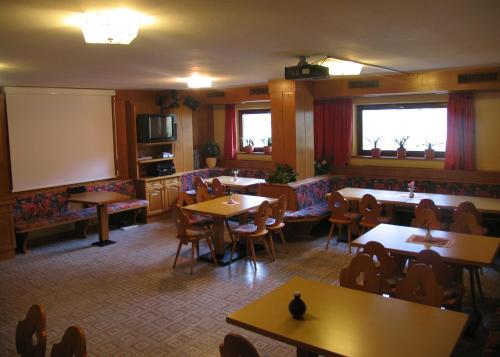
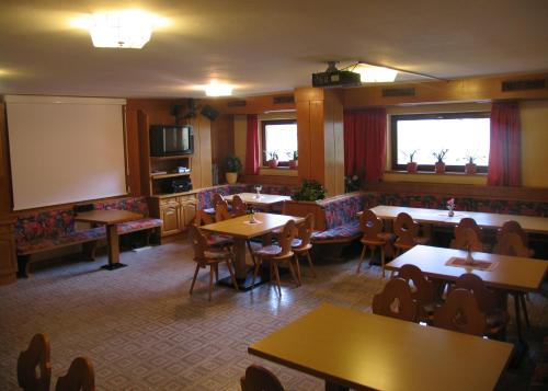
- bottle (297, 304)
